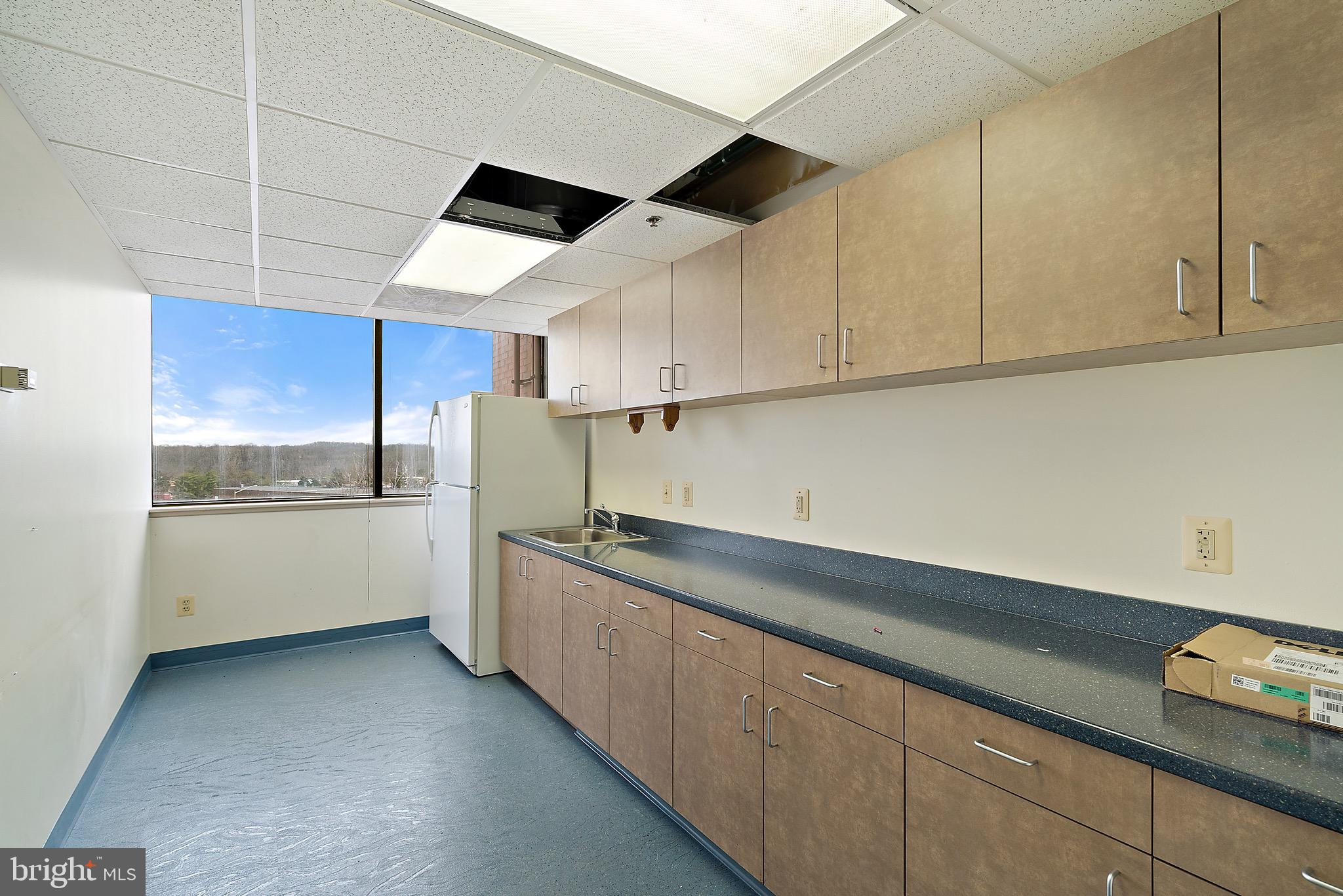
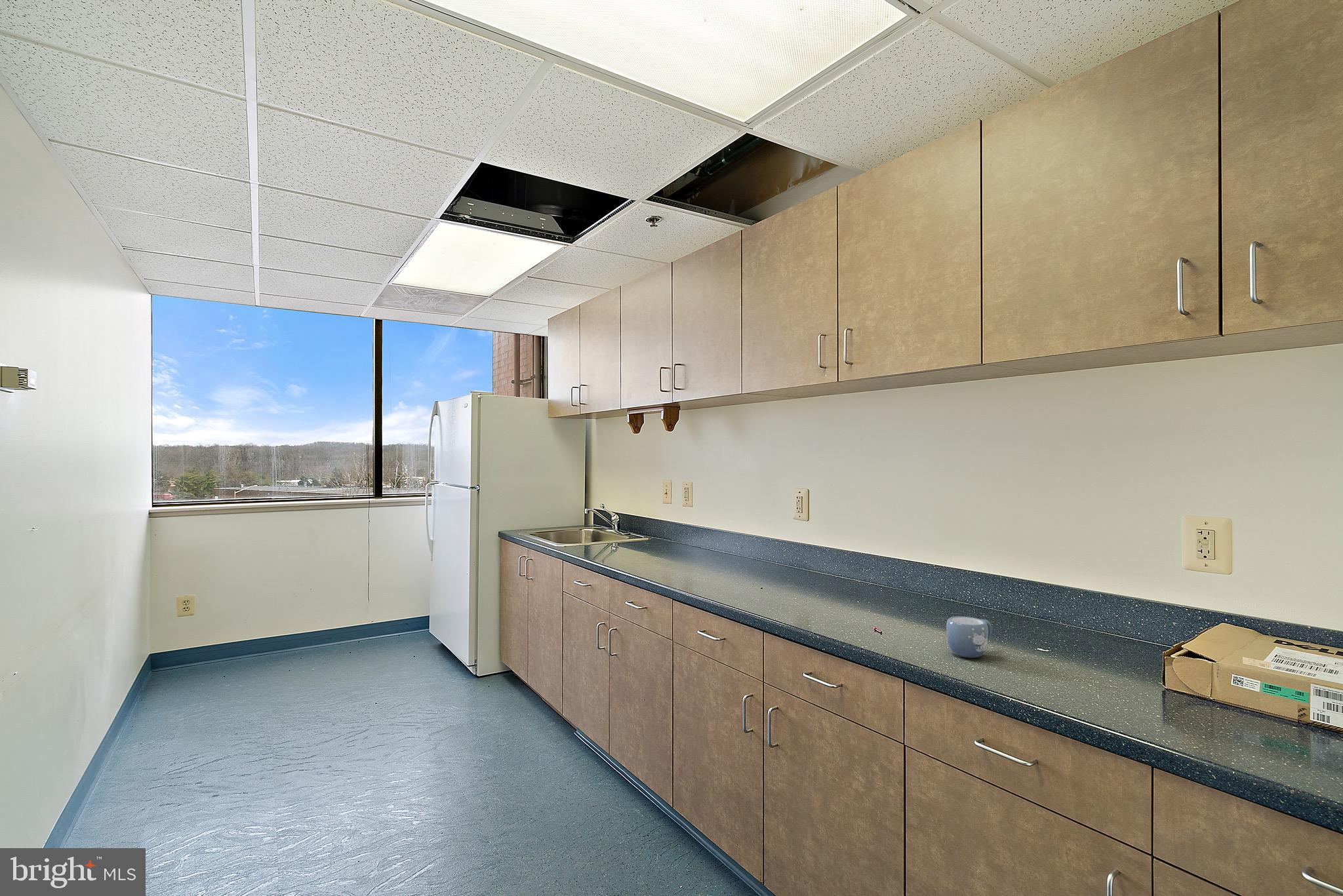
+ mug (972, 636)
